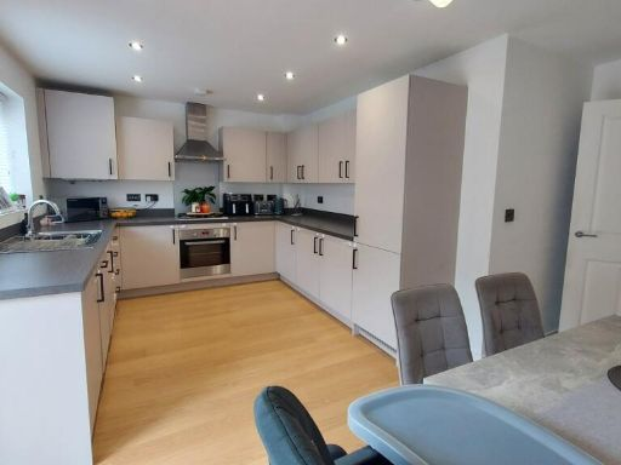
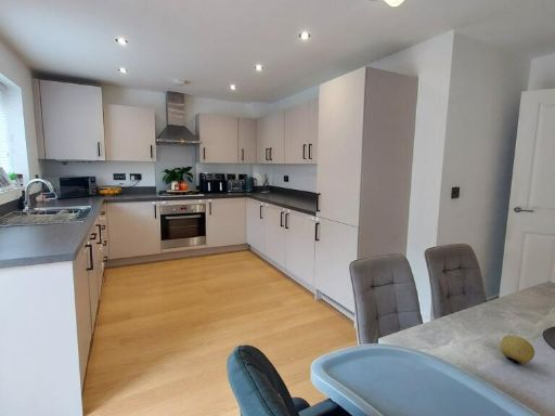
+ fruit (516, 349)
